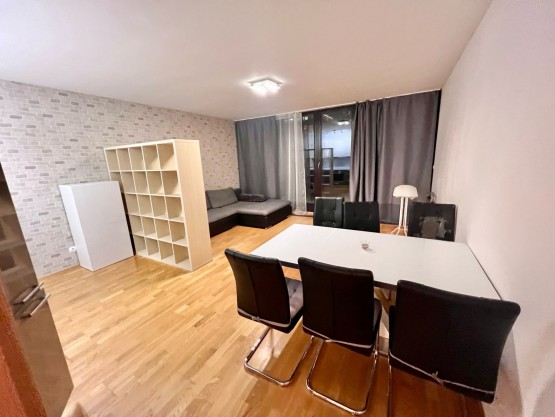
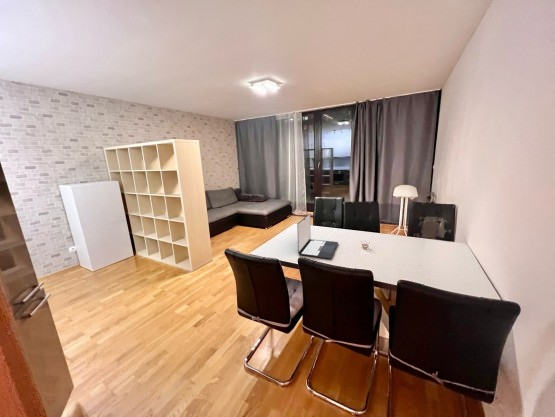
+ laptop (319, 240)
